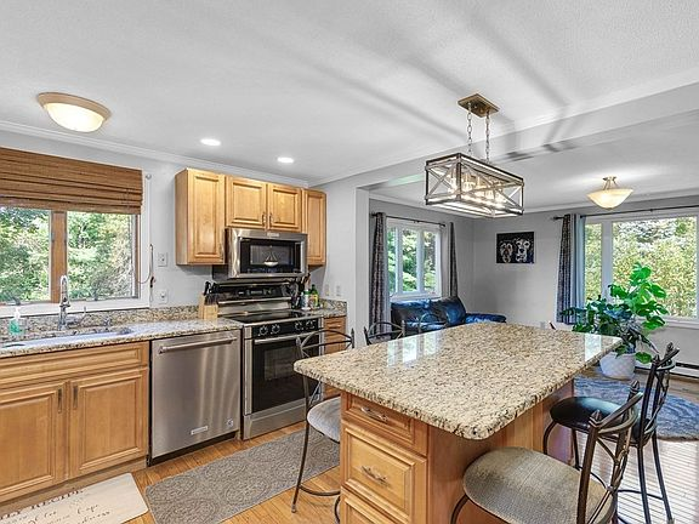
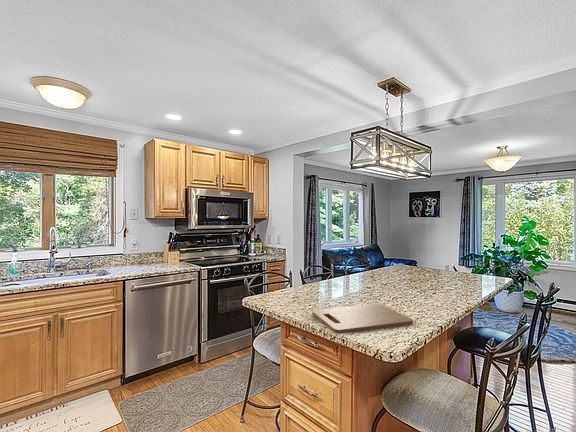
+ cutting board (360, 316)
